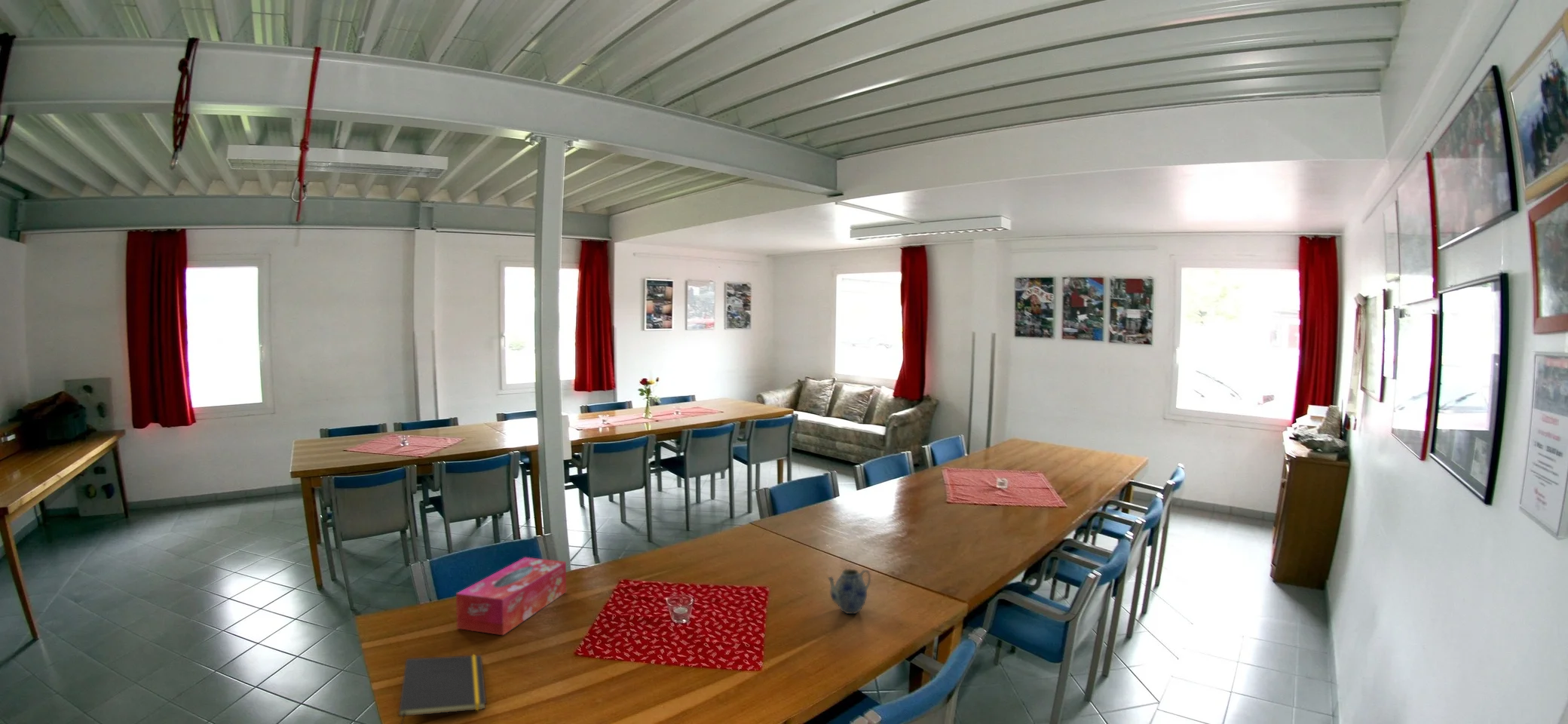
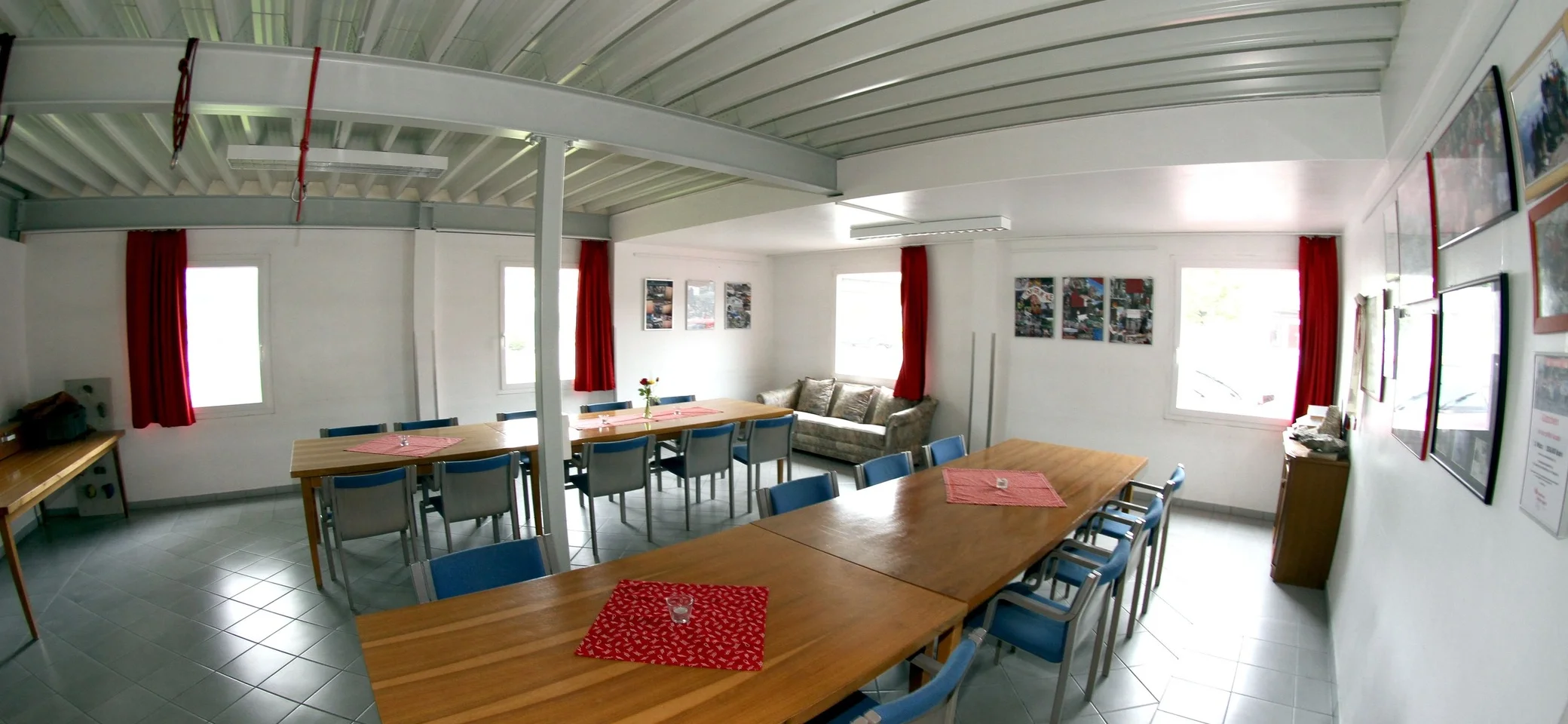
- notepad (444, 683)
- teapot (849, 590)
- tissue box (515, 593)
